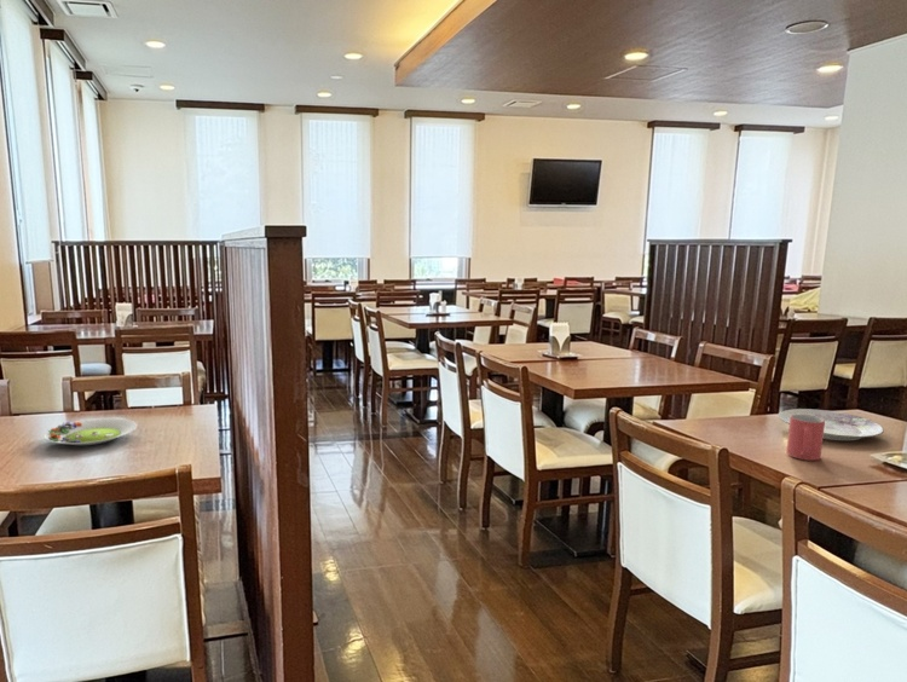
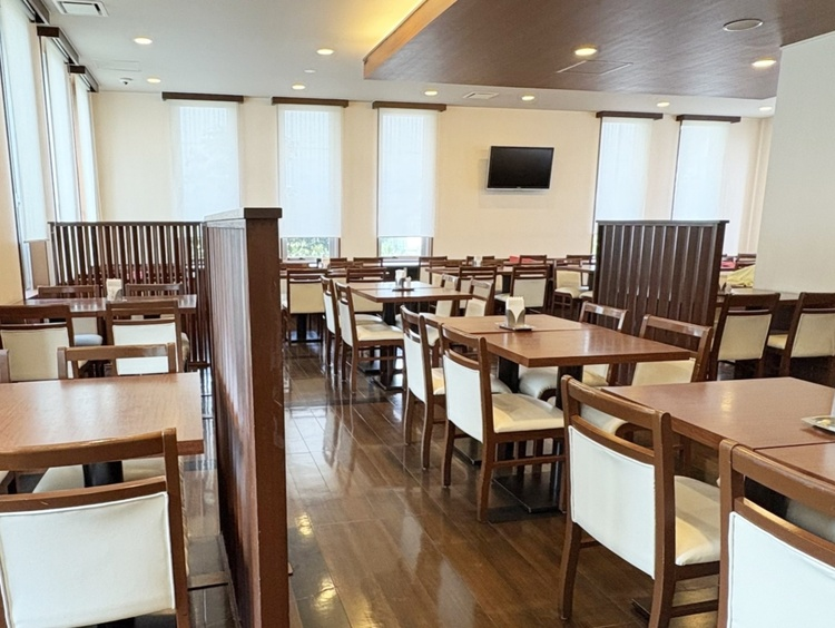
- plate (828, 426)
- salad plate (92, 432)
- mug (805, 439)
